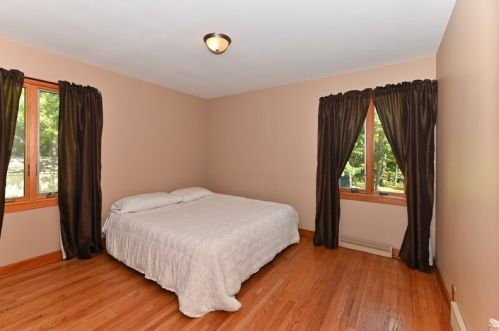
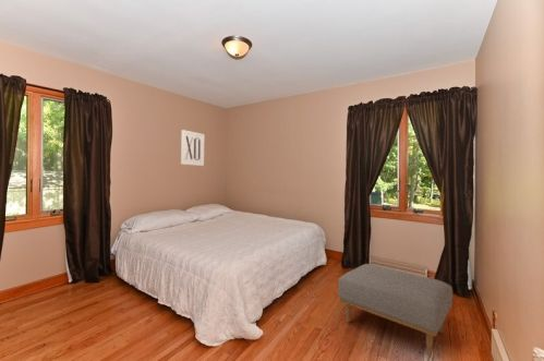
+ ottoman (392, 301)
+ wall art (193, 148)
